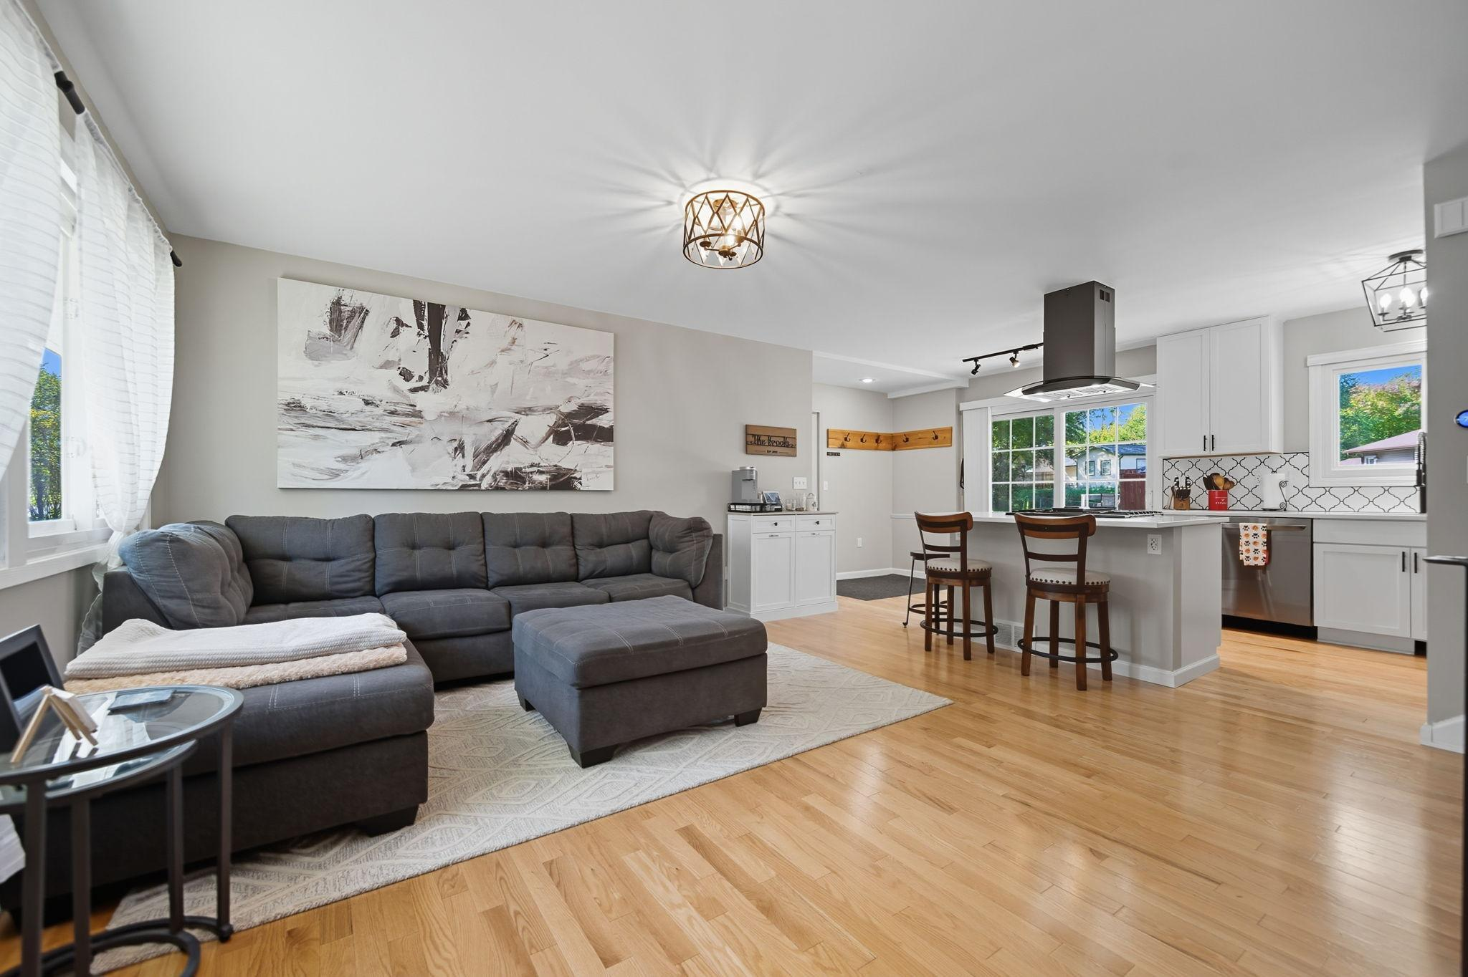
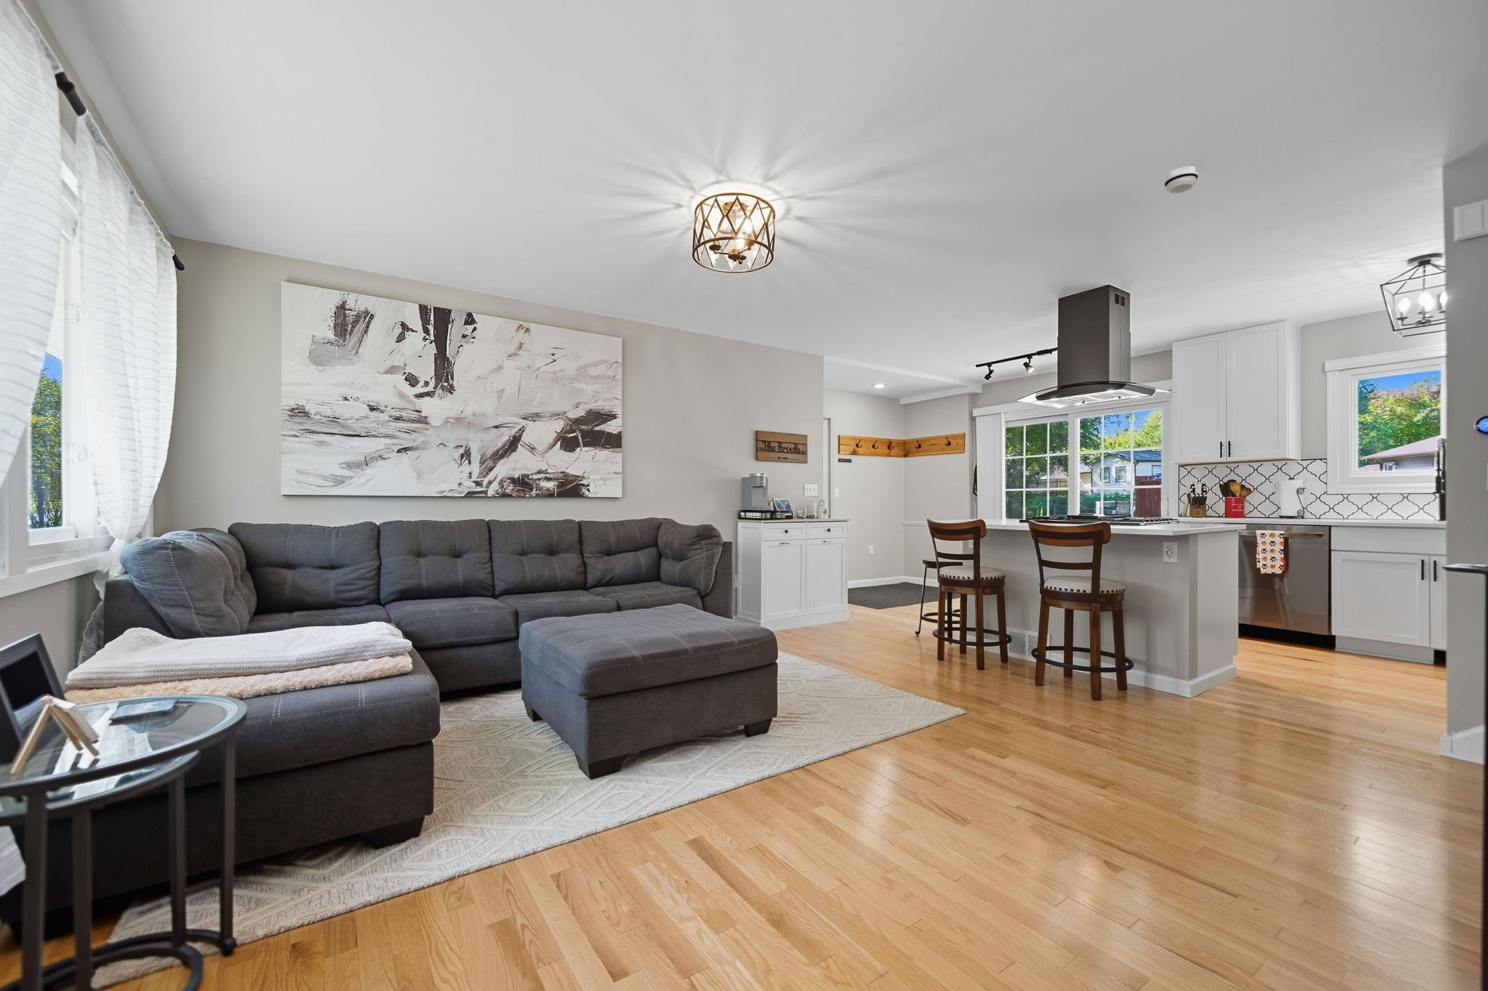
+ smoke detector (1181, 180)
